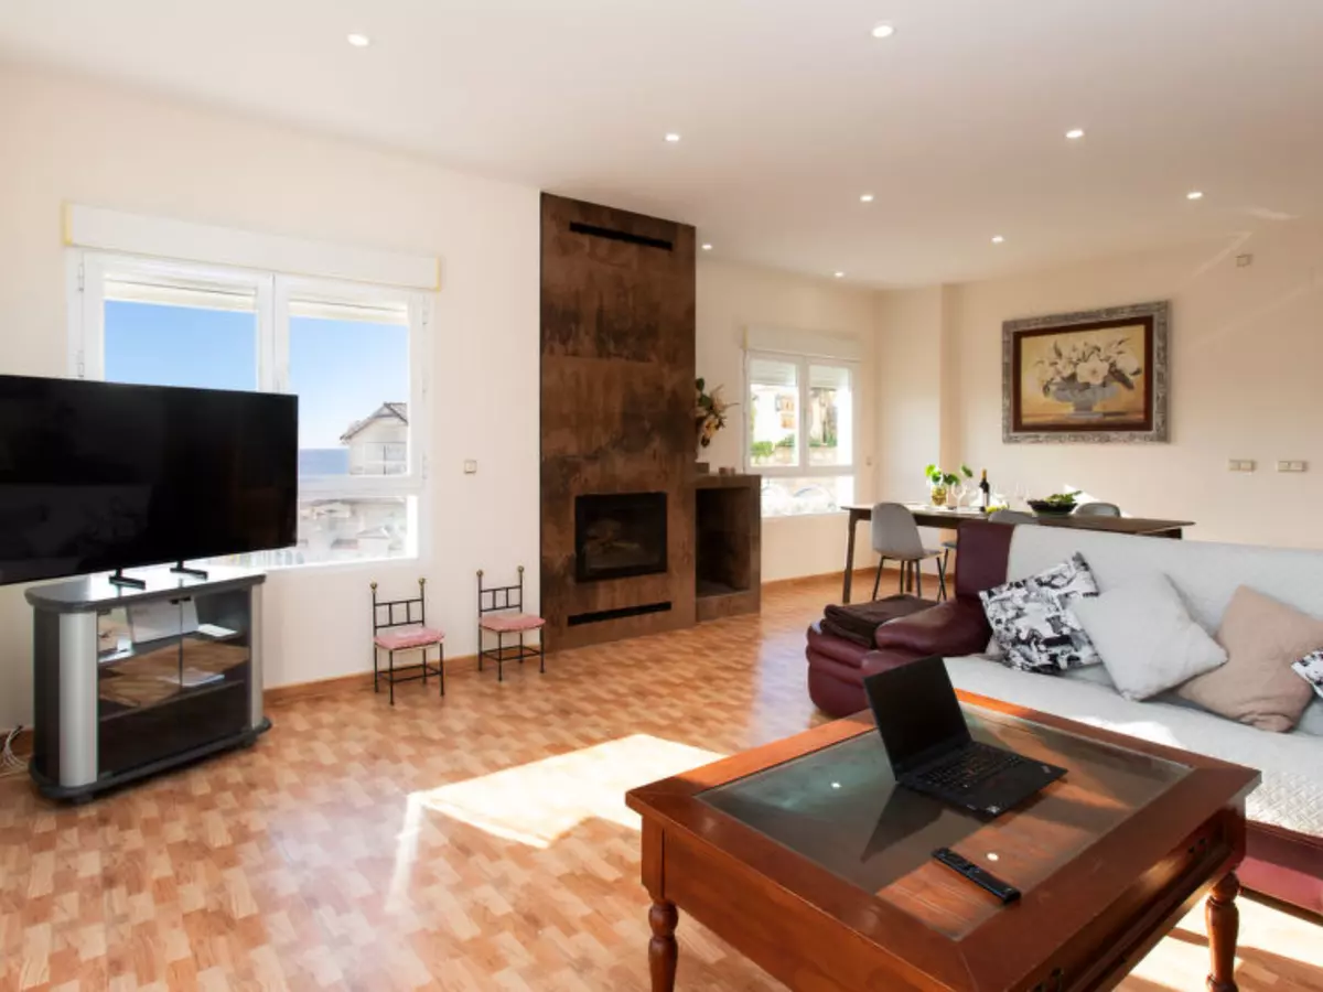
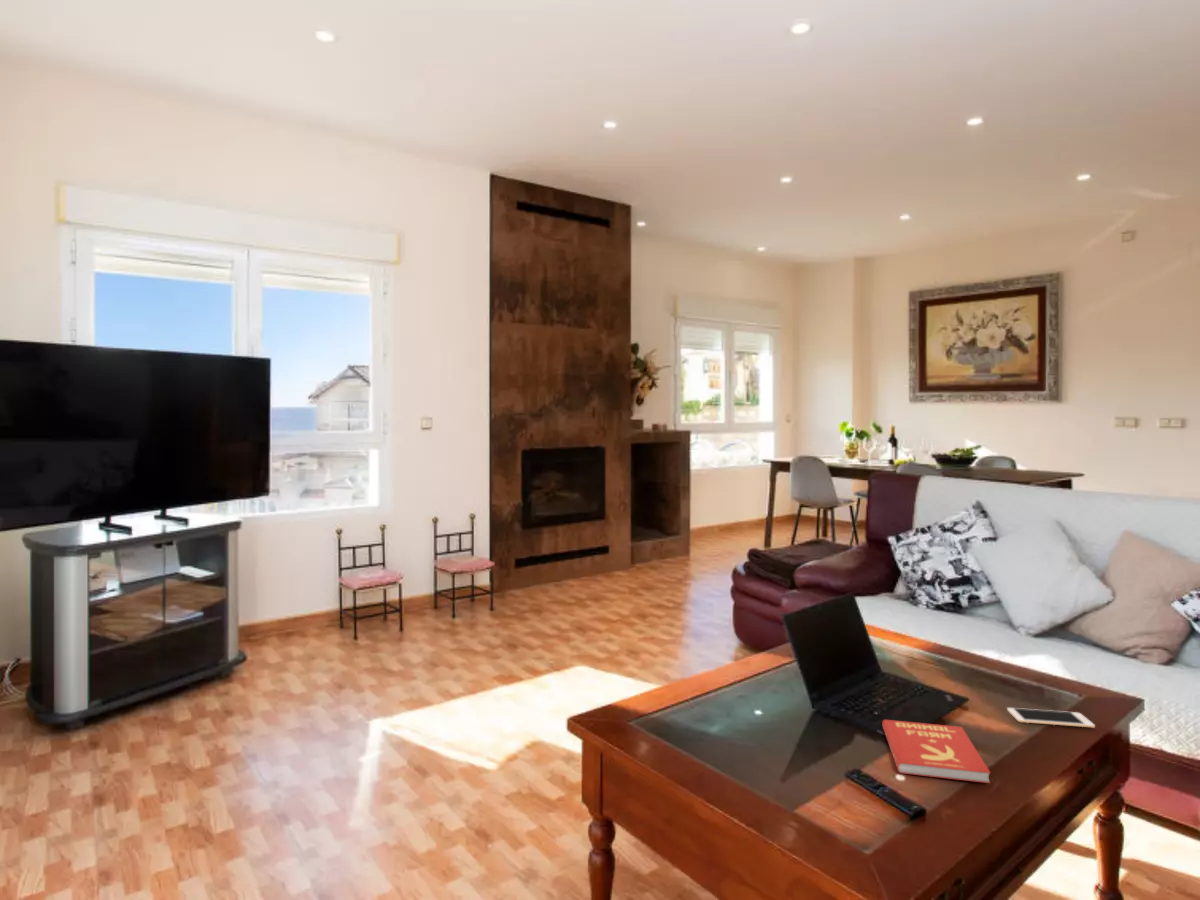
+ book (931, 748)
+ cell phone (1049, 717)
